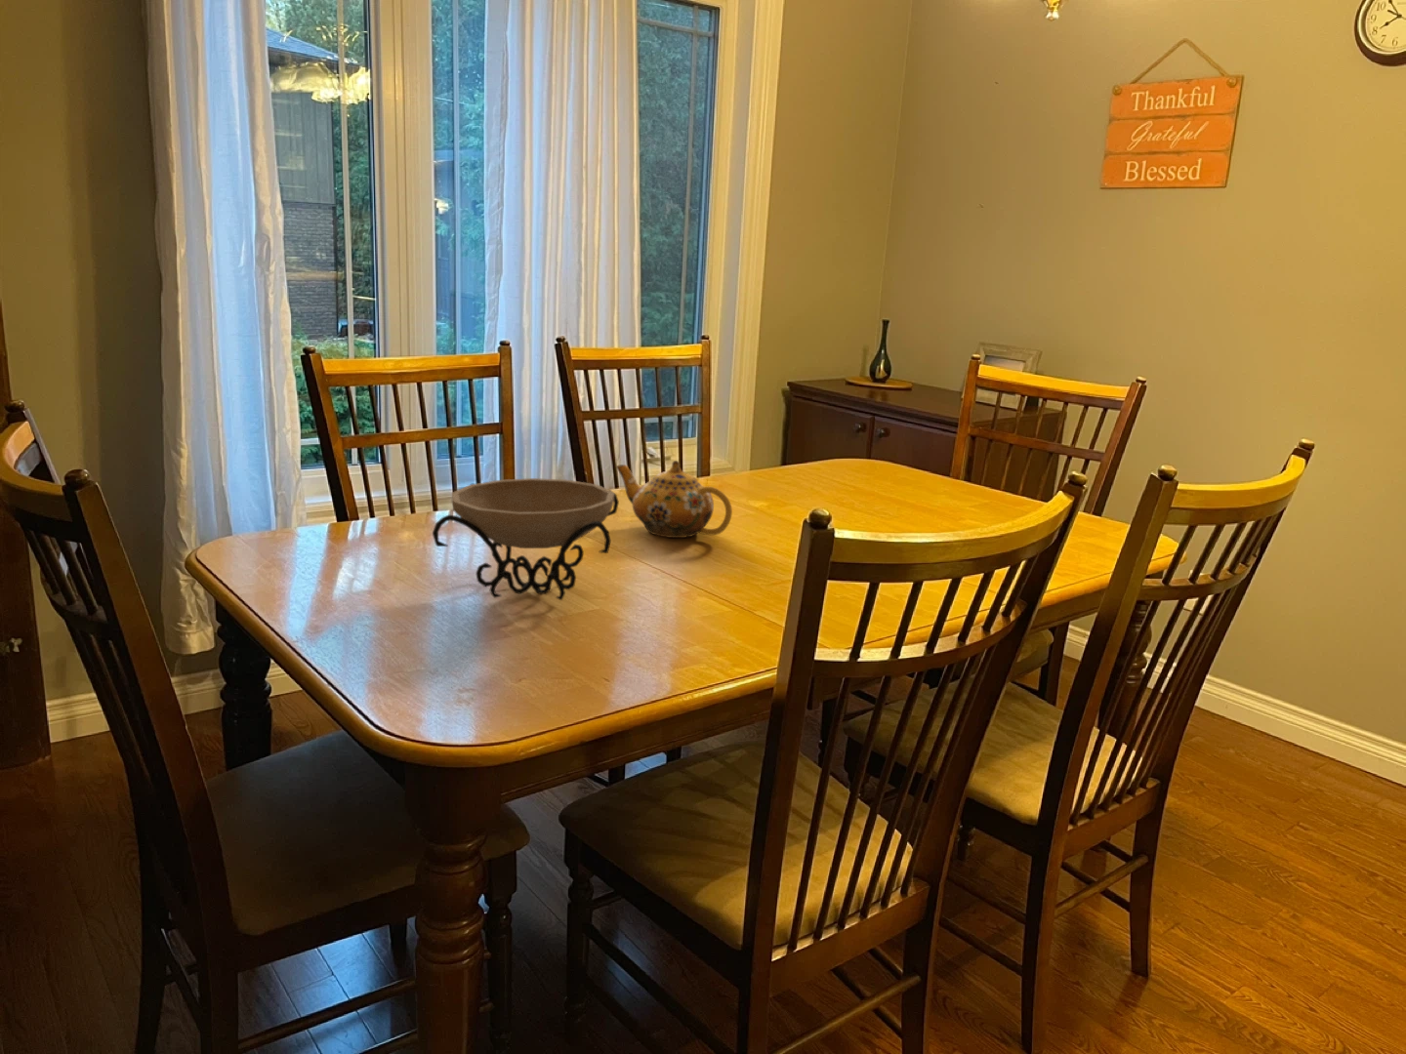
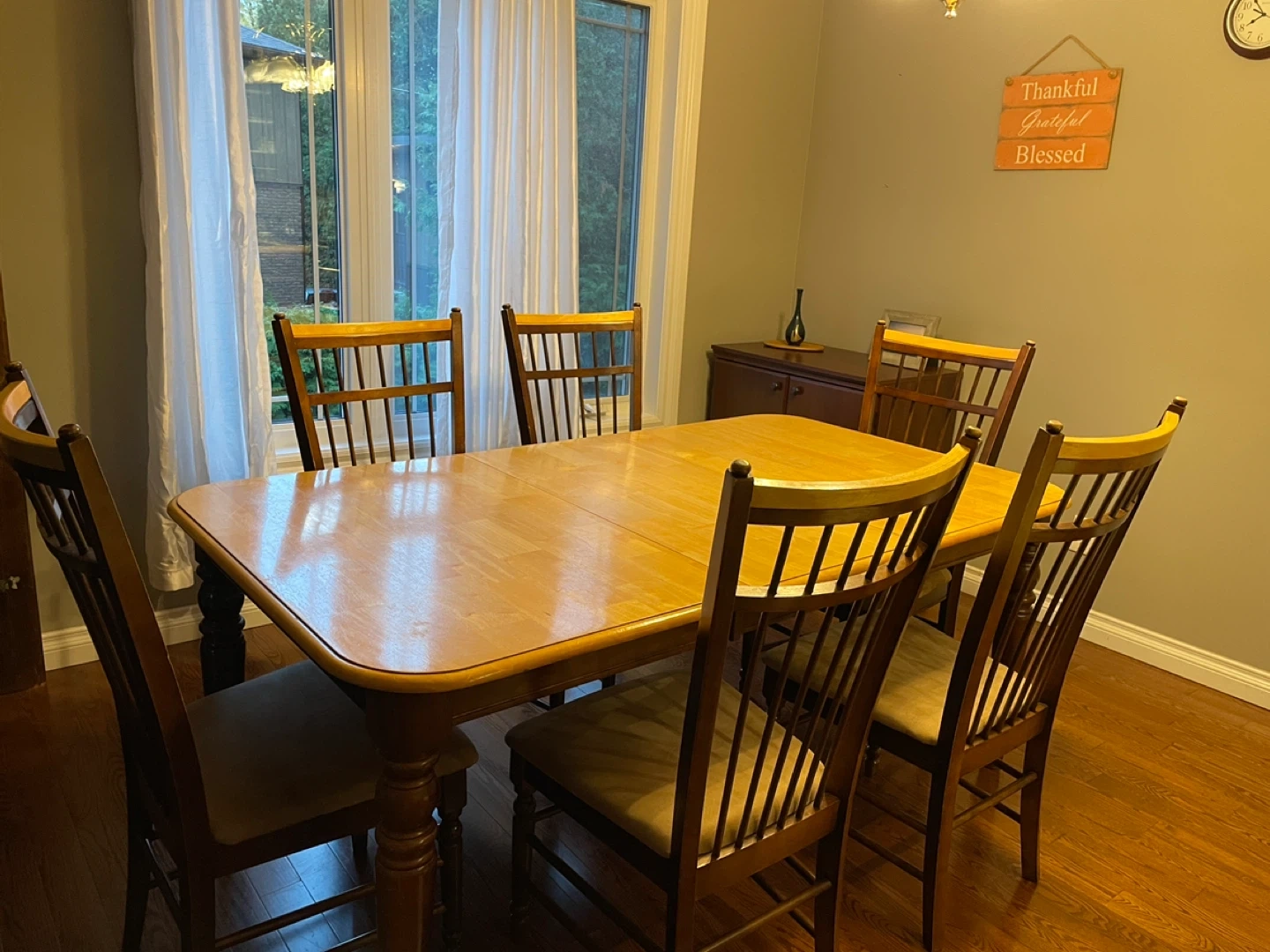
- teapot (673, 496)
- decorative bowl (533, 542)
